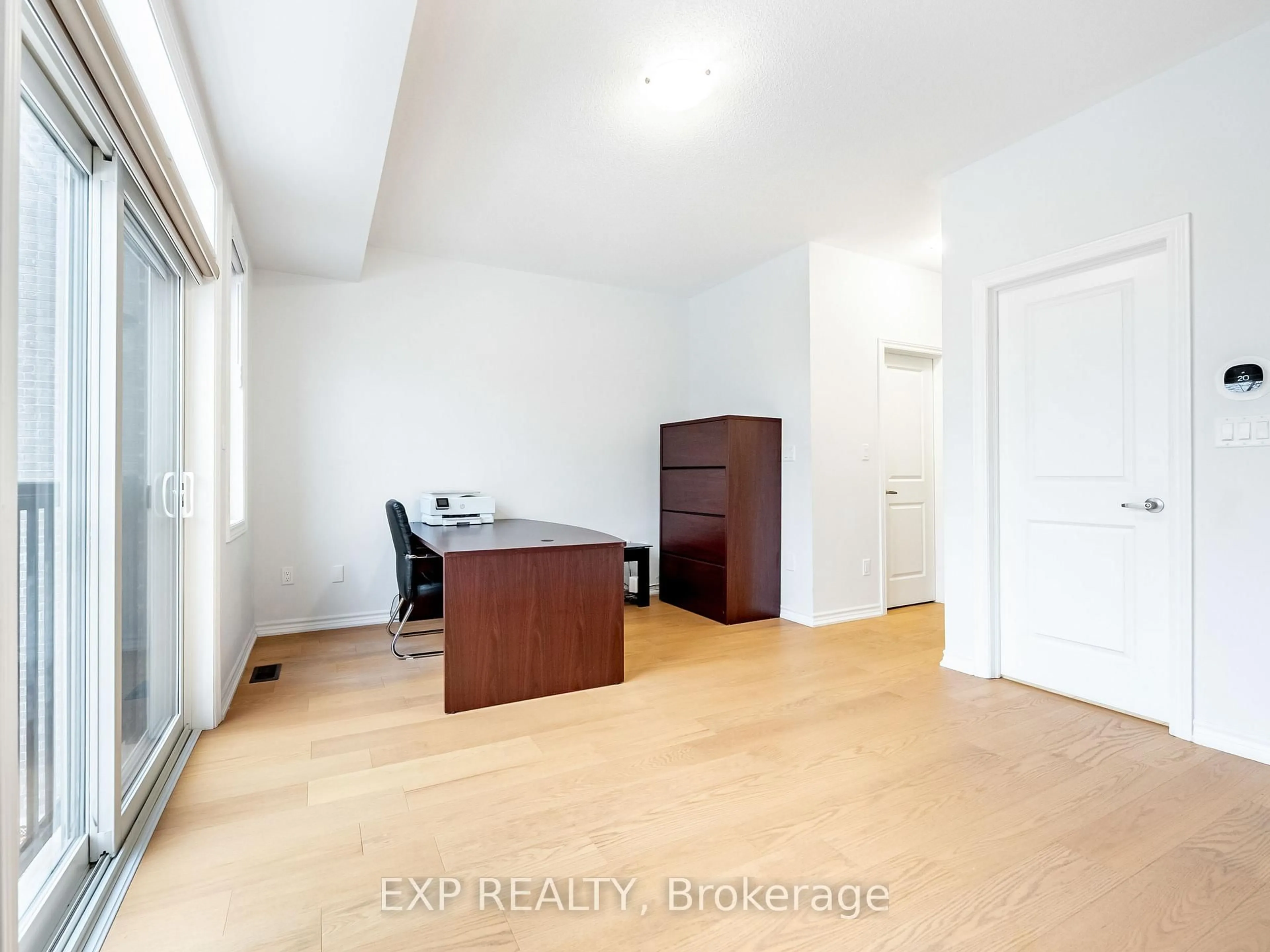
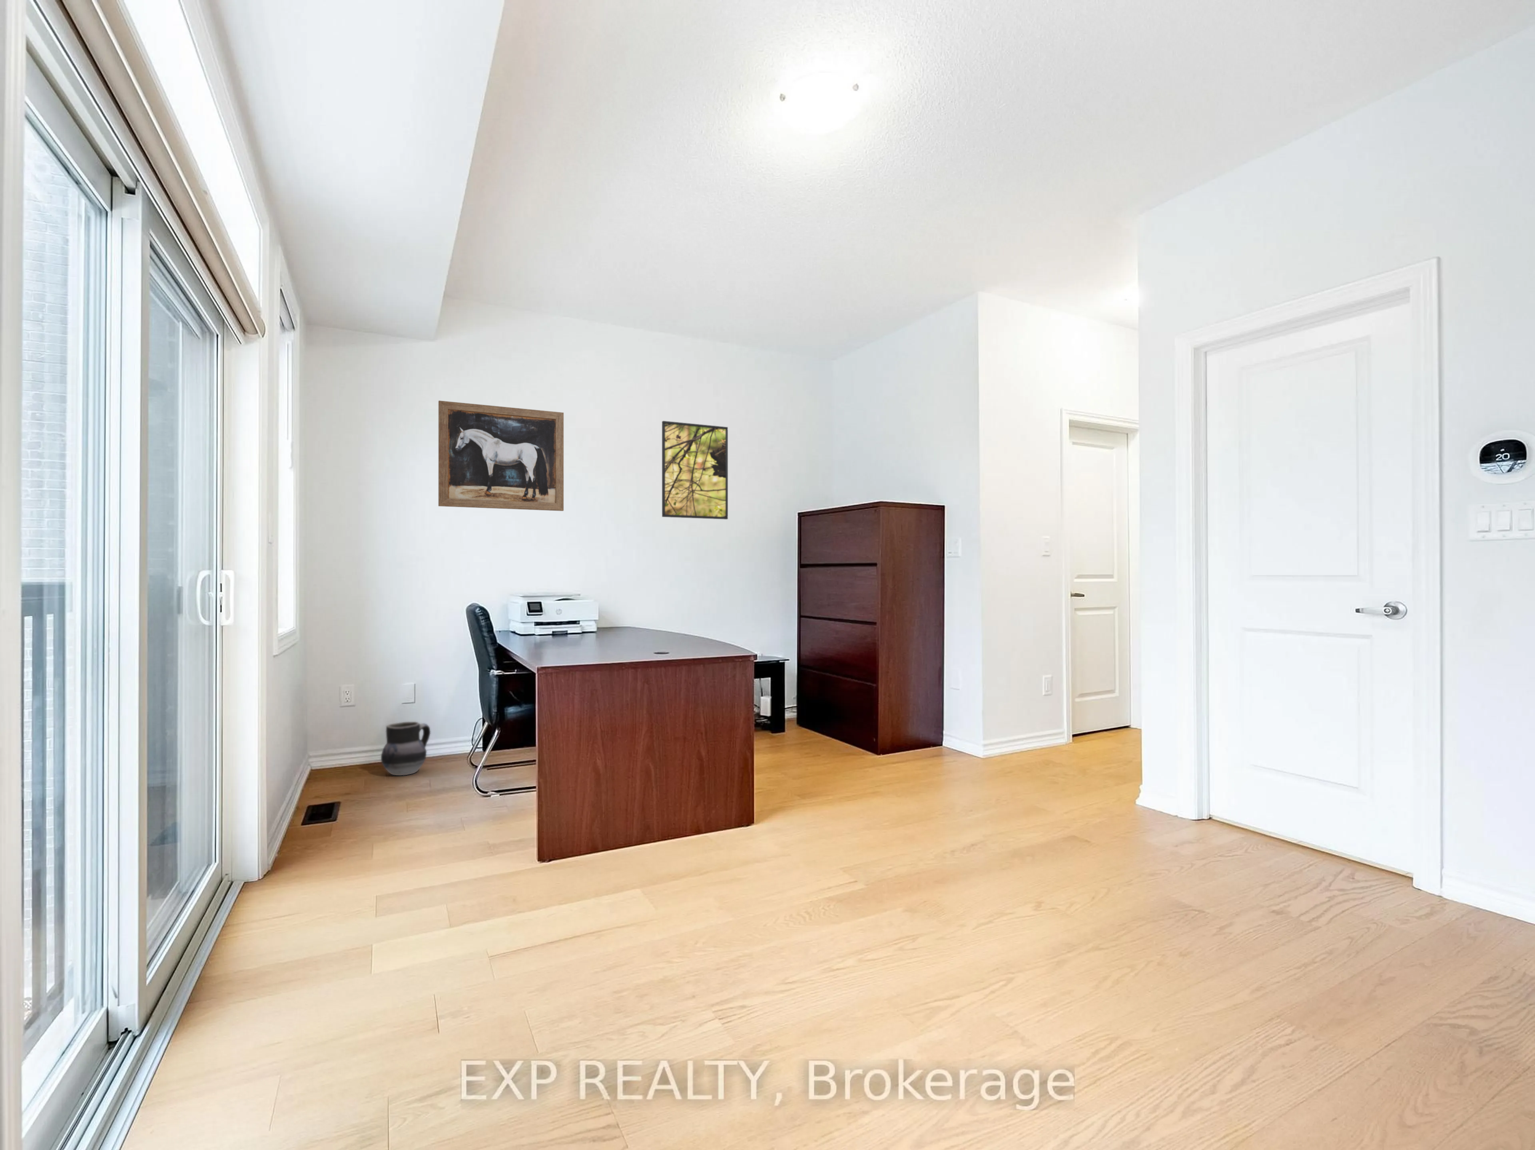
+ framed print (695, 471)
+ ceramic jug (409, 748)
+ wall art (503, 458)
